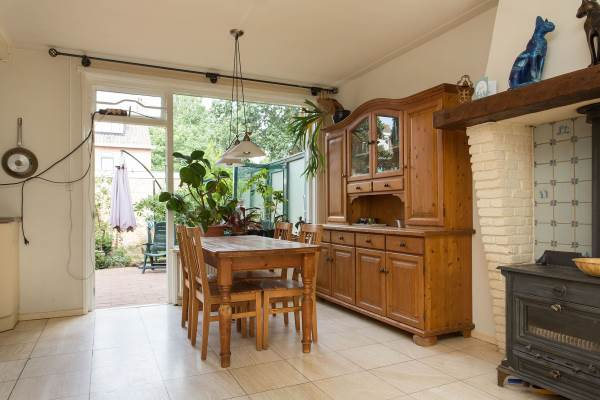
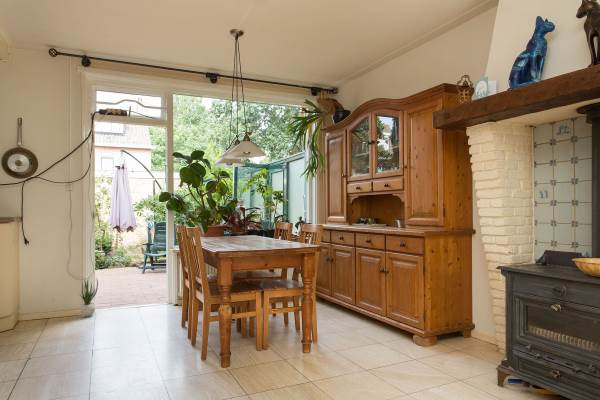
+ potted plant (88, 296)
